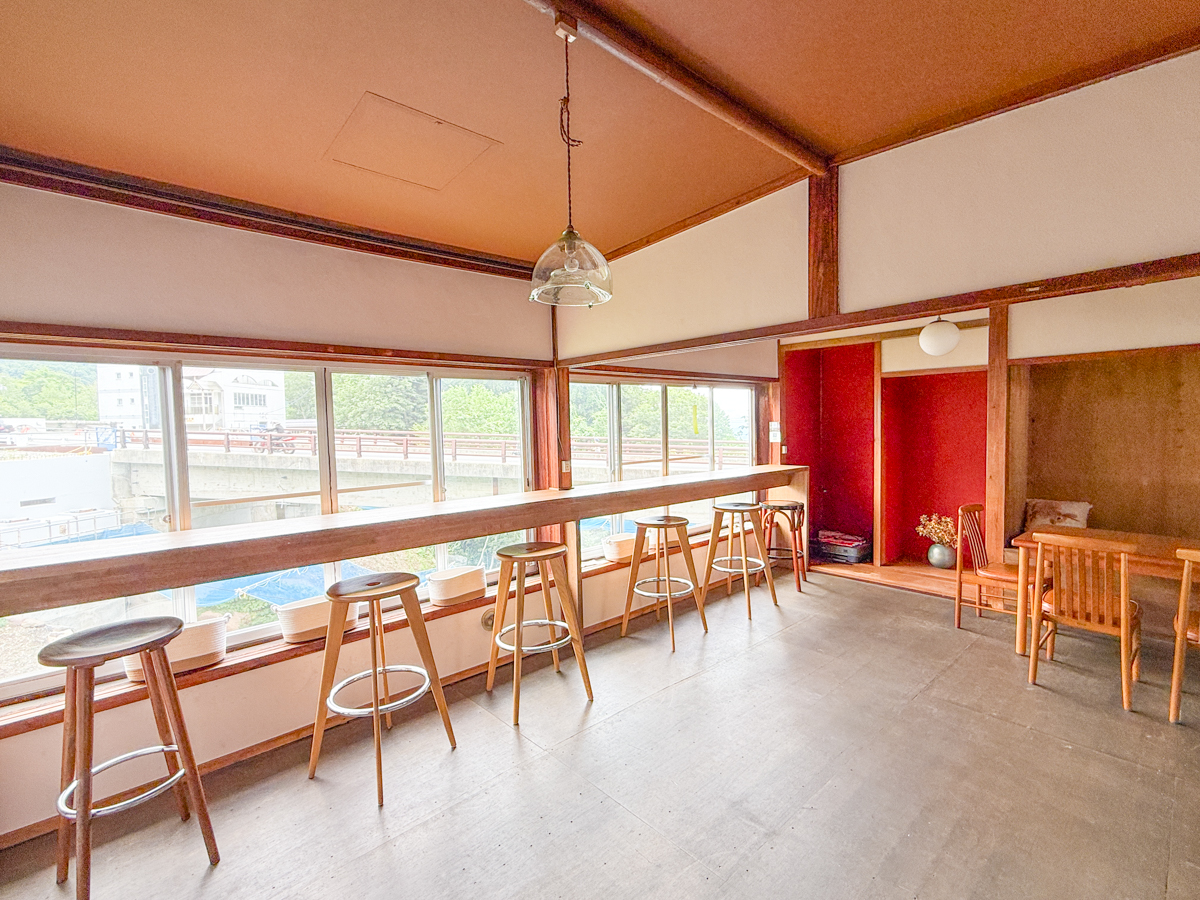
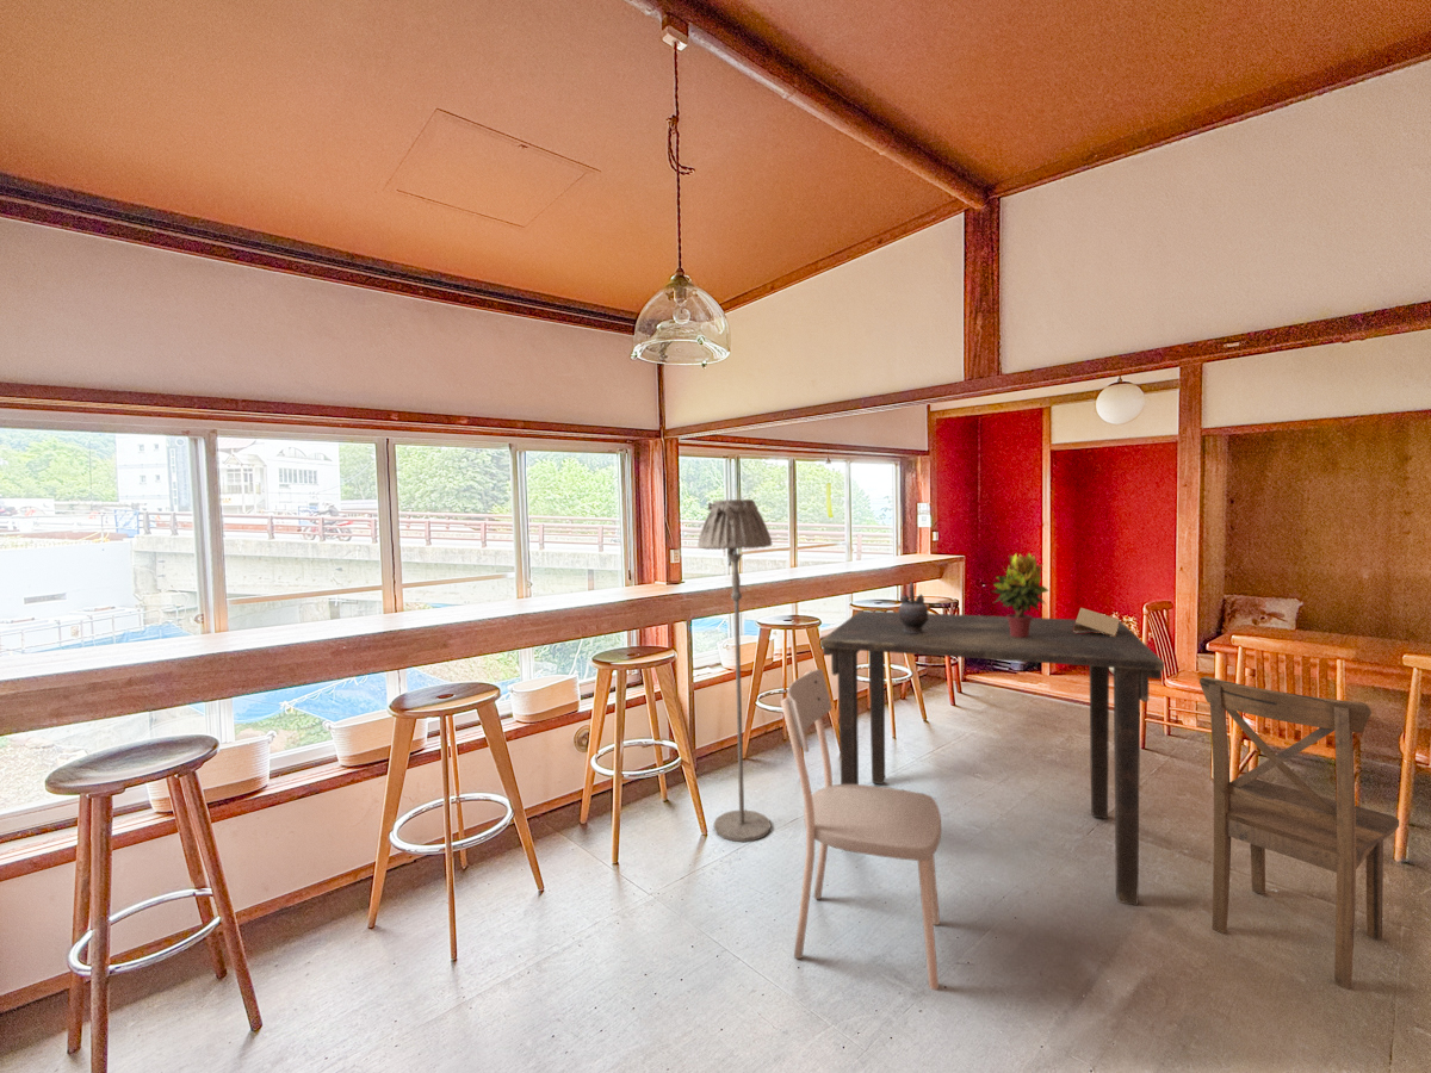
+ potted plant (1020, 594)
+ napkin holder (1096, 620)
+ floor lamp (737, 664)
+ teapot (913, 606)
+ dining chair (863, 813)
+ dining chair (1295, 807)
+ dining table (983, 658)
